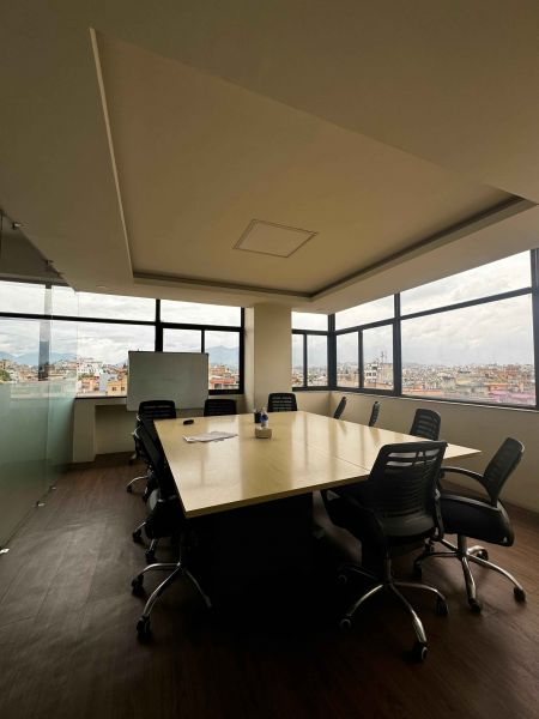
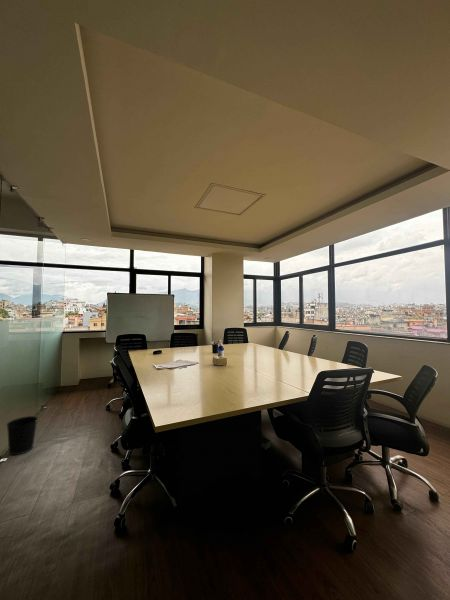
+ wastebasket (21, 435)
